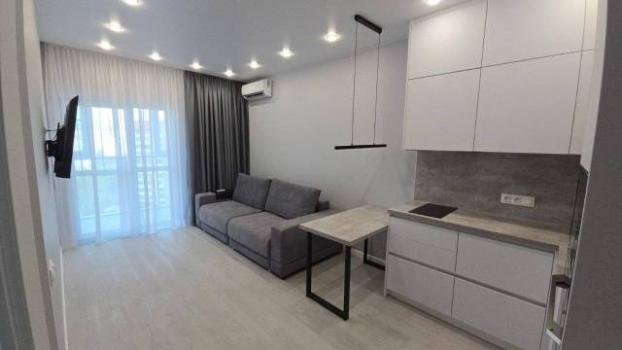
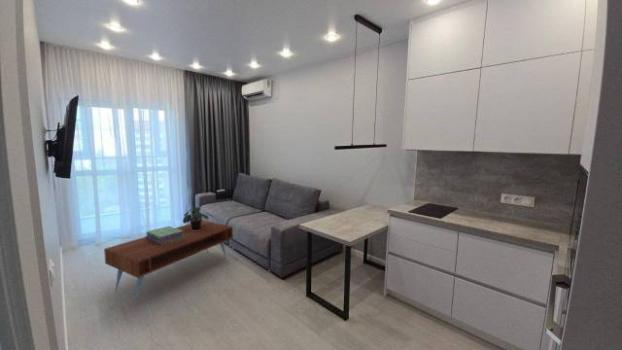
+ stack of books (165, 234)
+ coffee table (177, 255)
+ potted plant (196, 217)
